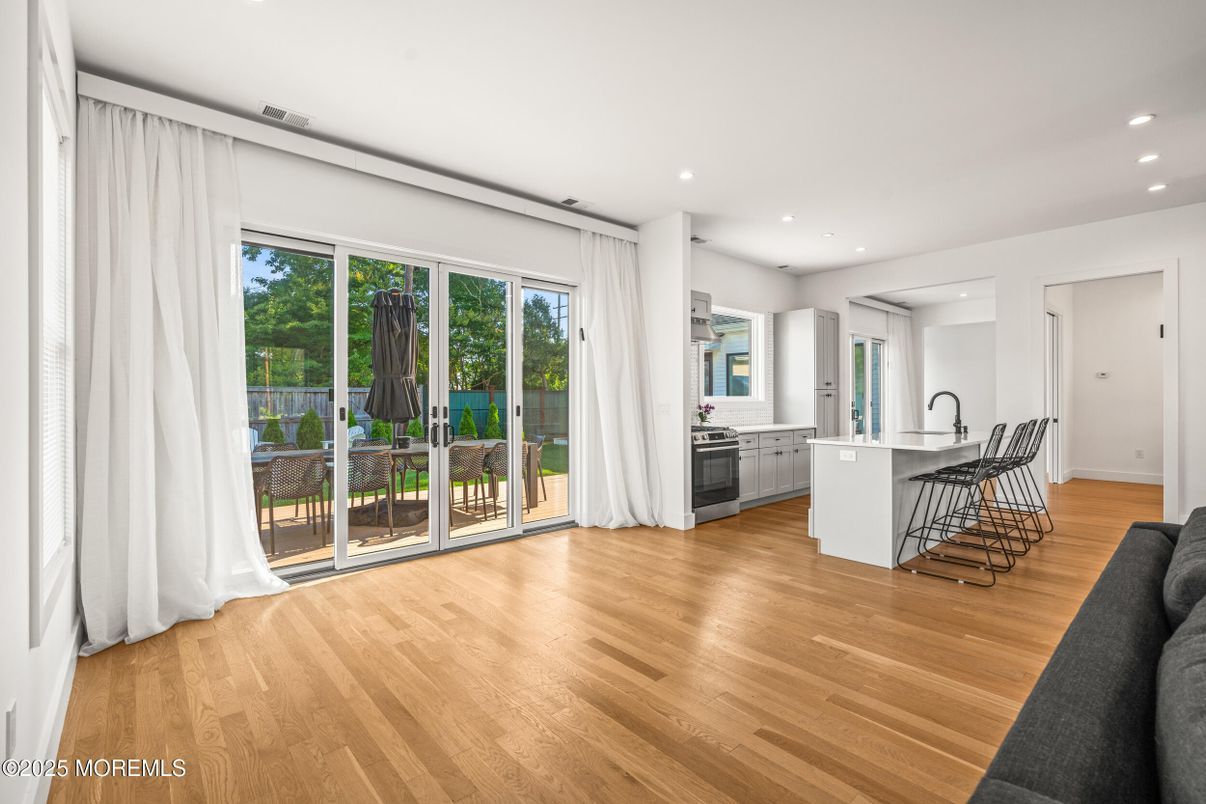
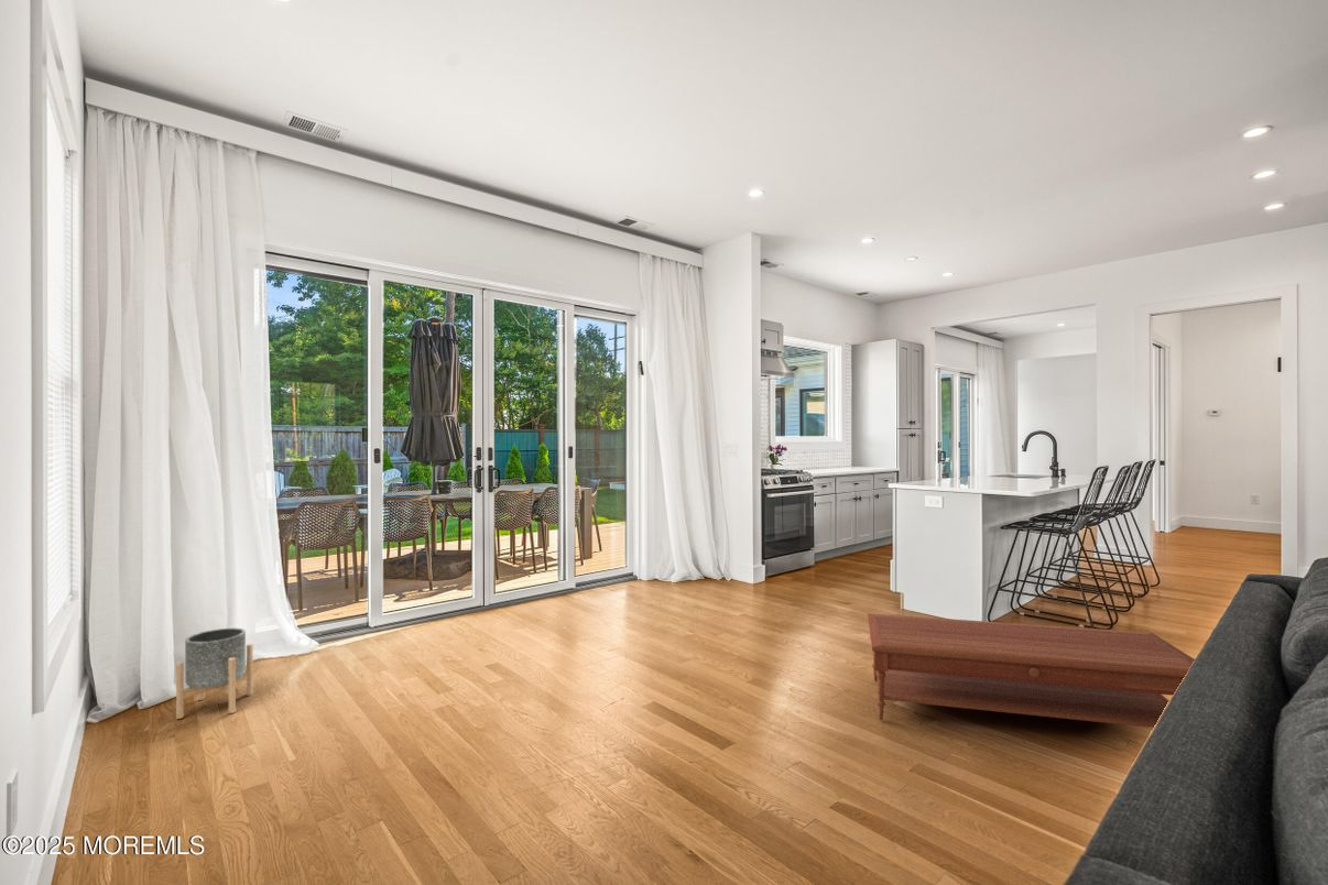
+ planter (216, 670)
+ coffee table (1016, 676)
